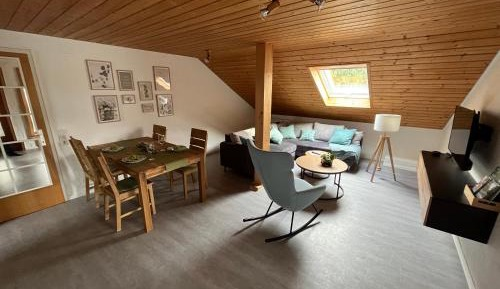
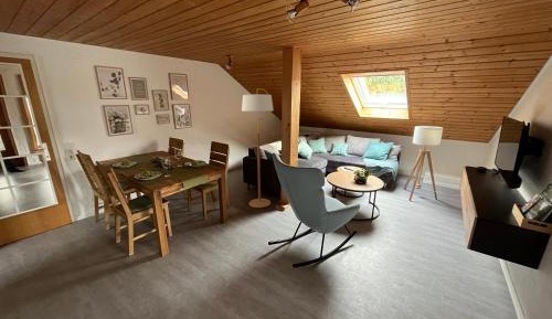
+ floor lamp (258, 148)
